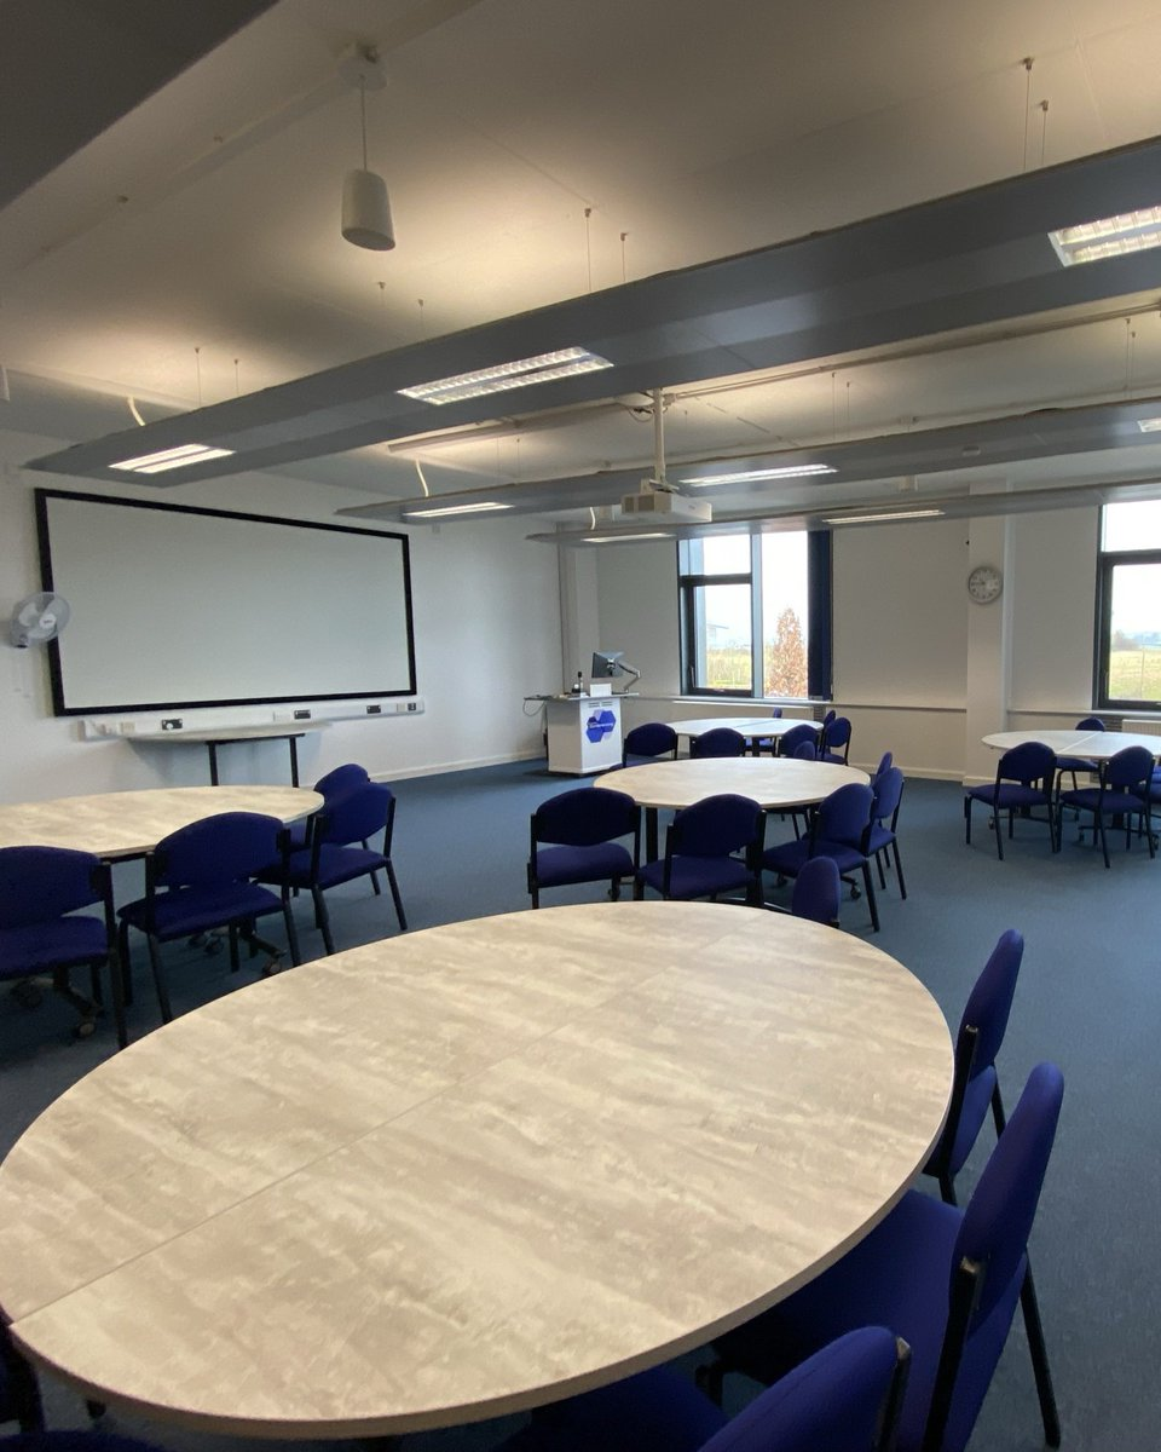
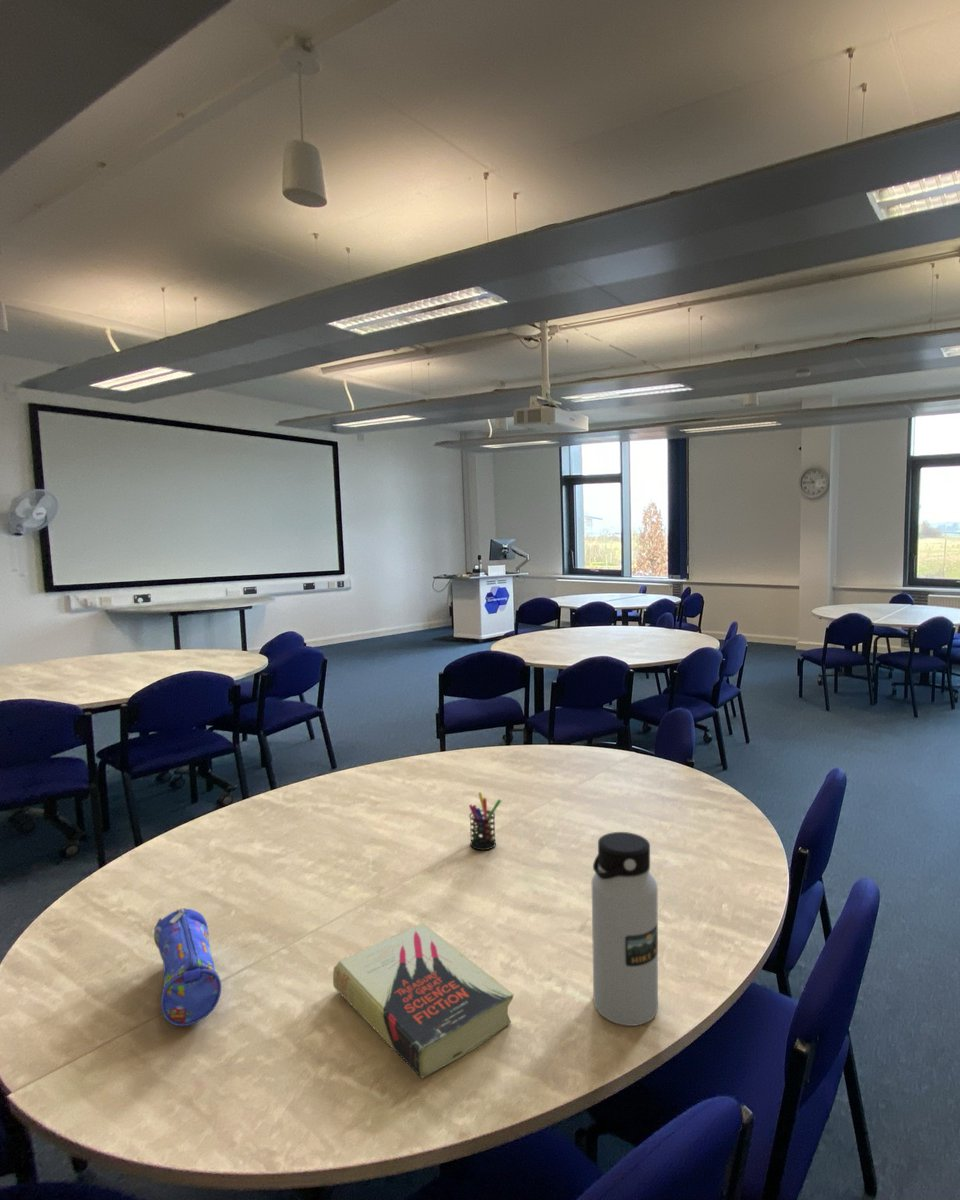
+ water bottle (624, 923)
+ pencil case (186, 959)
+ pen holder (485, 819)
+ book (420, 990)
